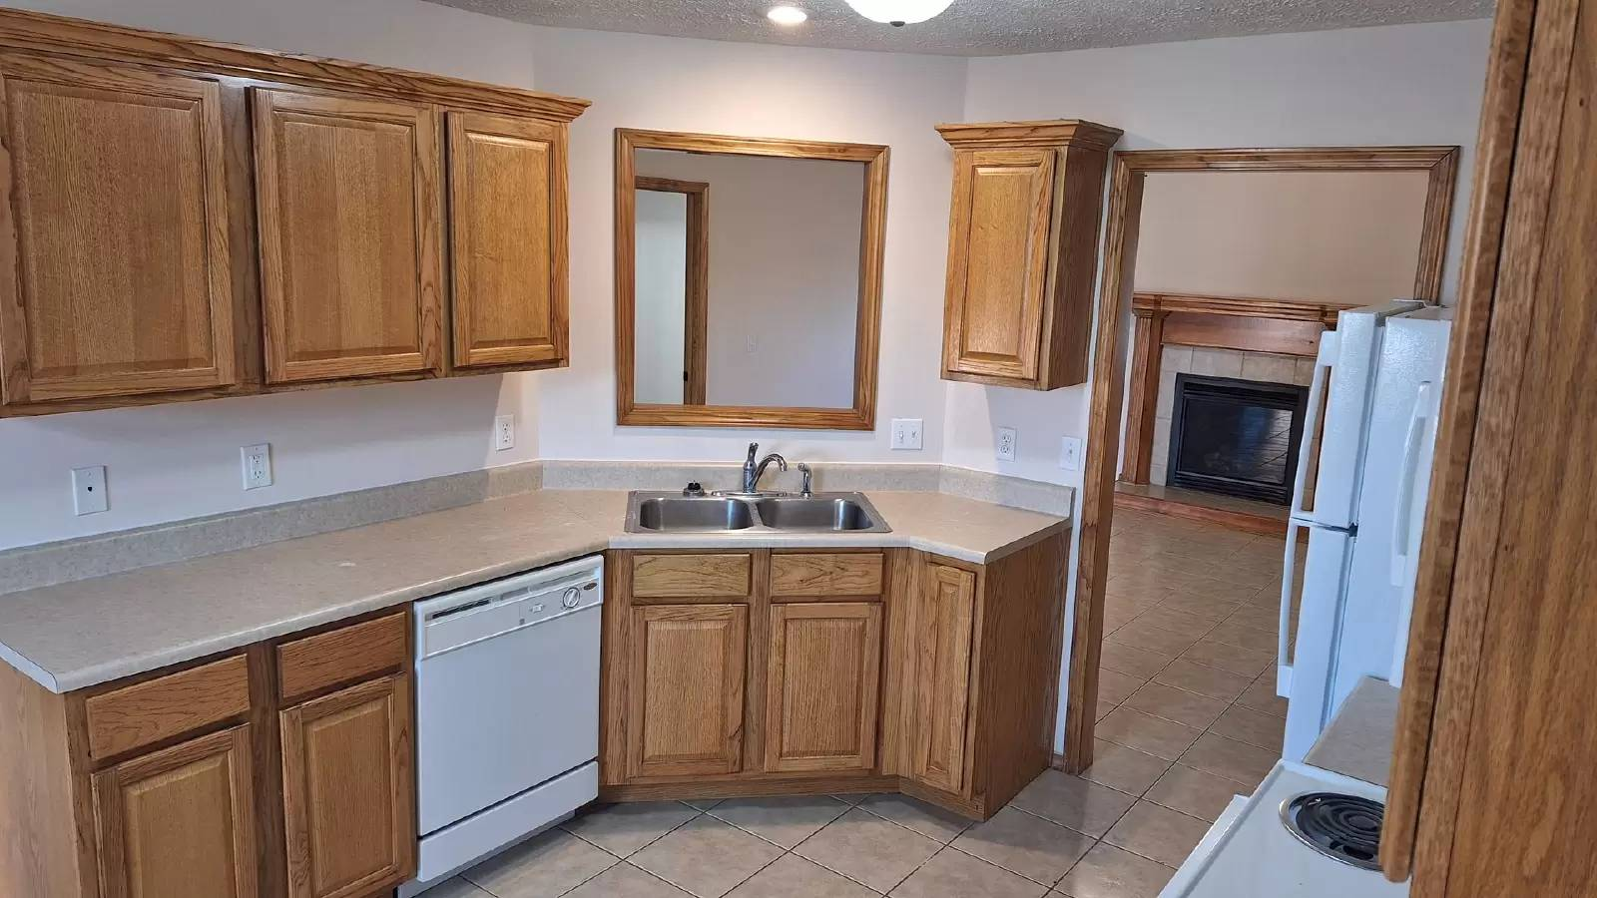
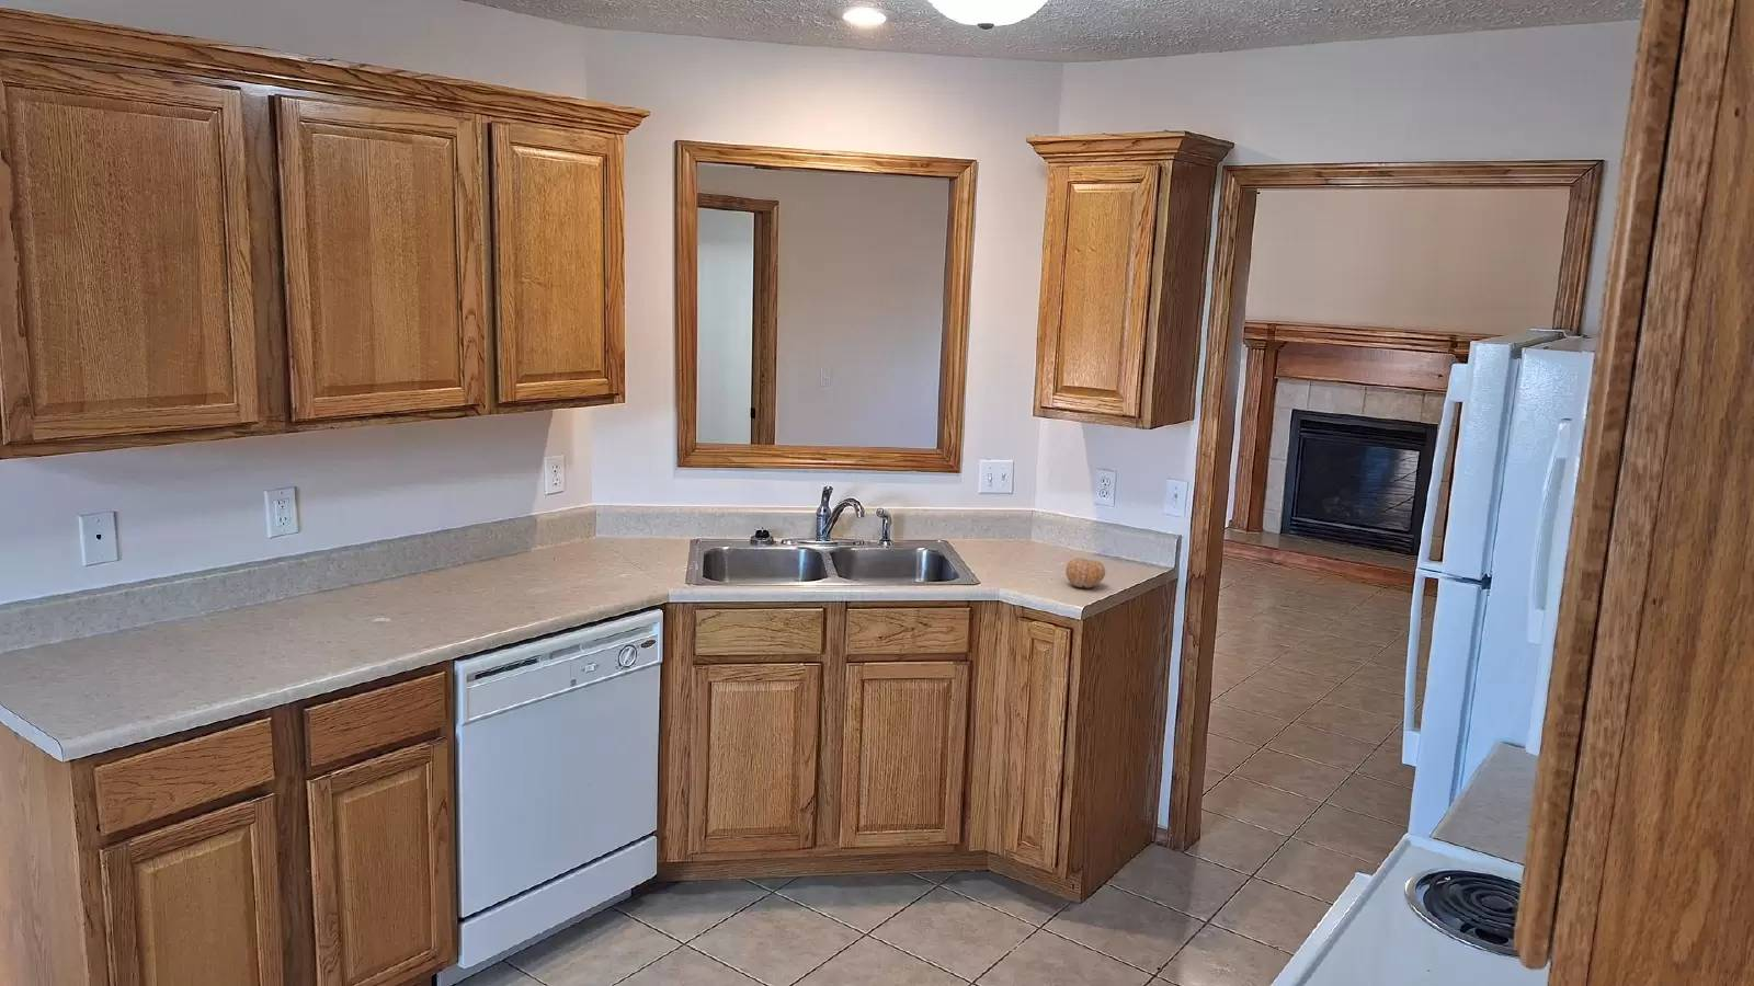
+ fruit (1085, 573)
